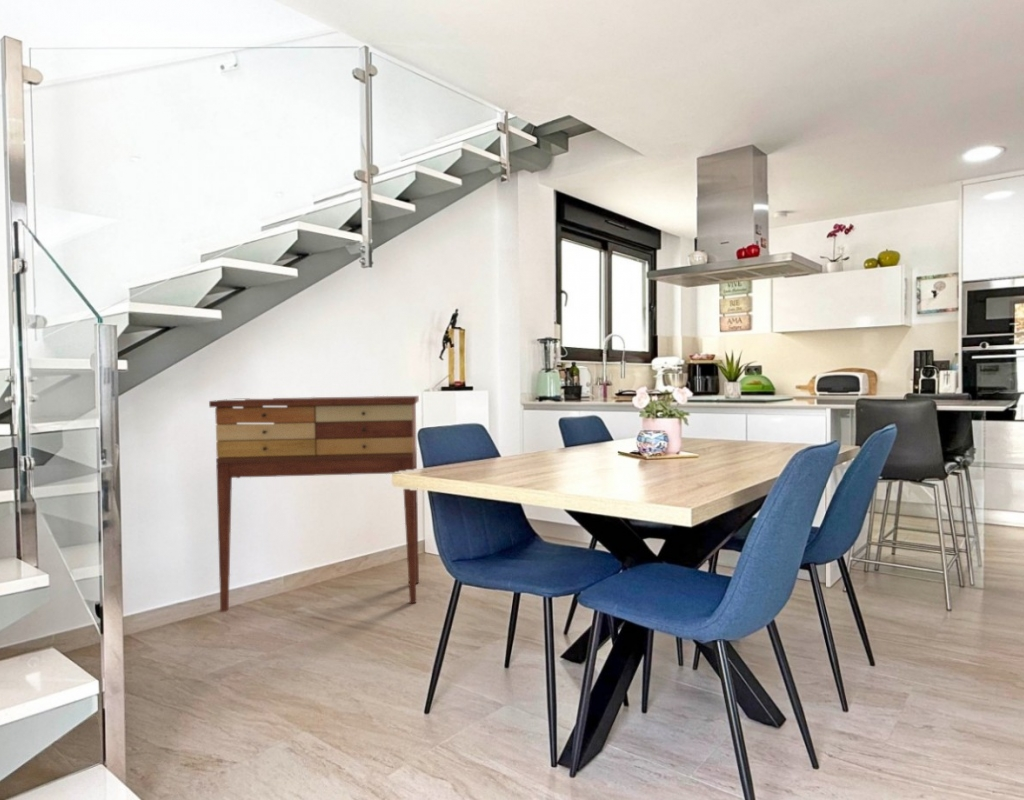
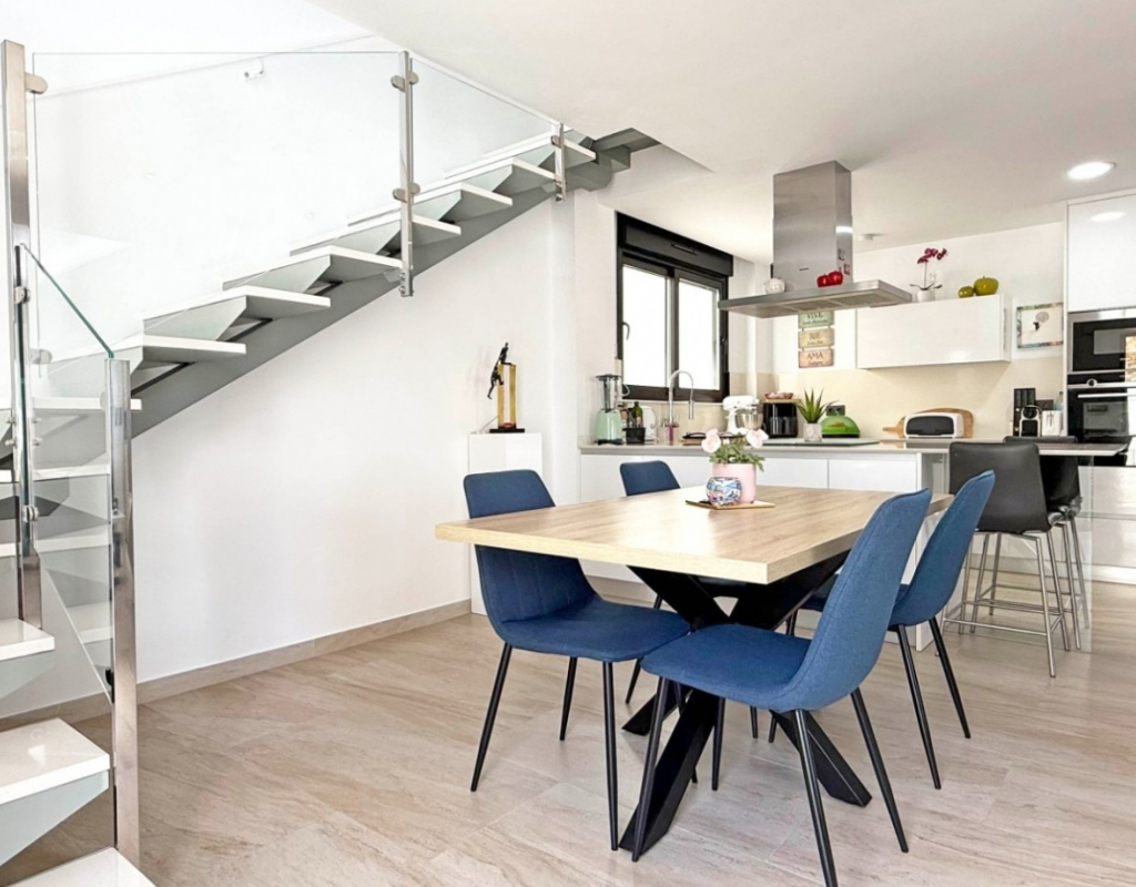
- console table (323, 474)
